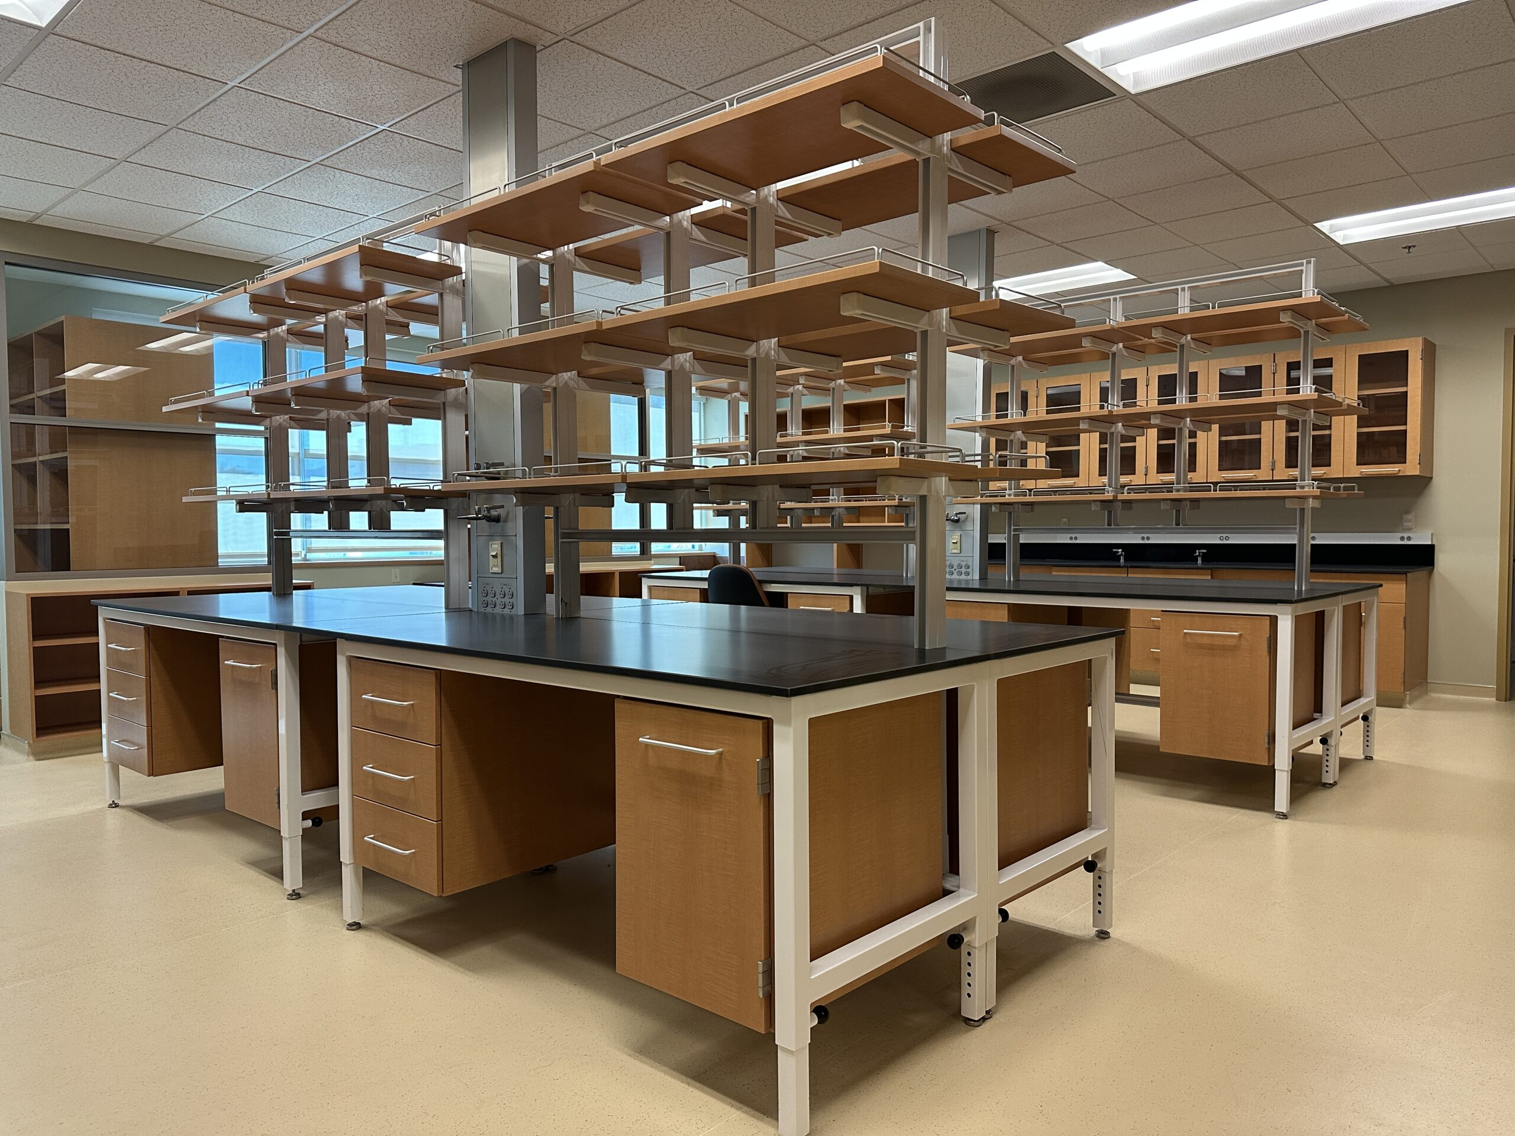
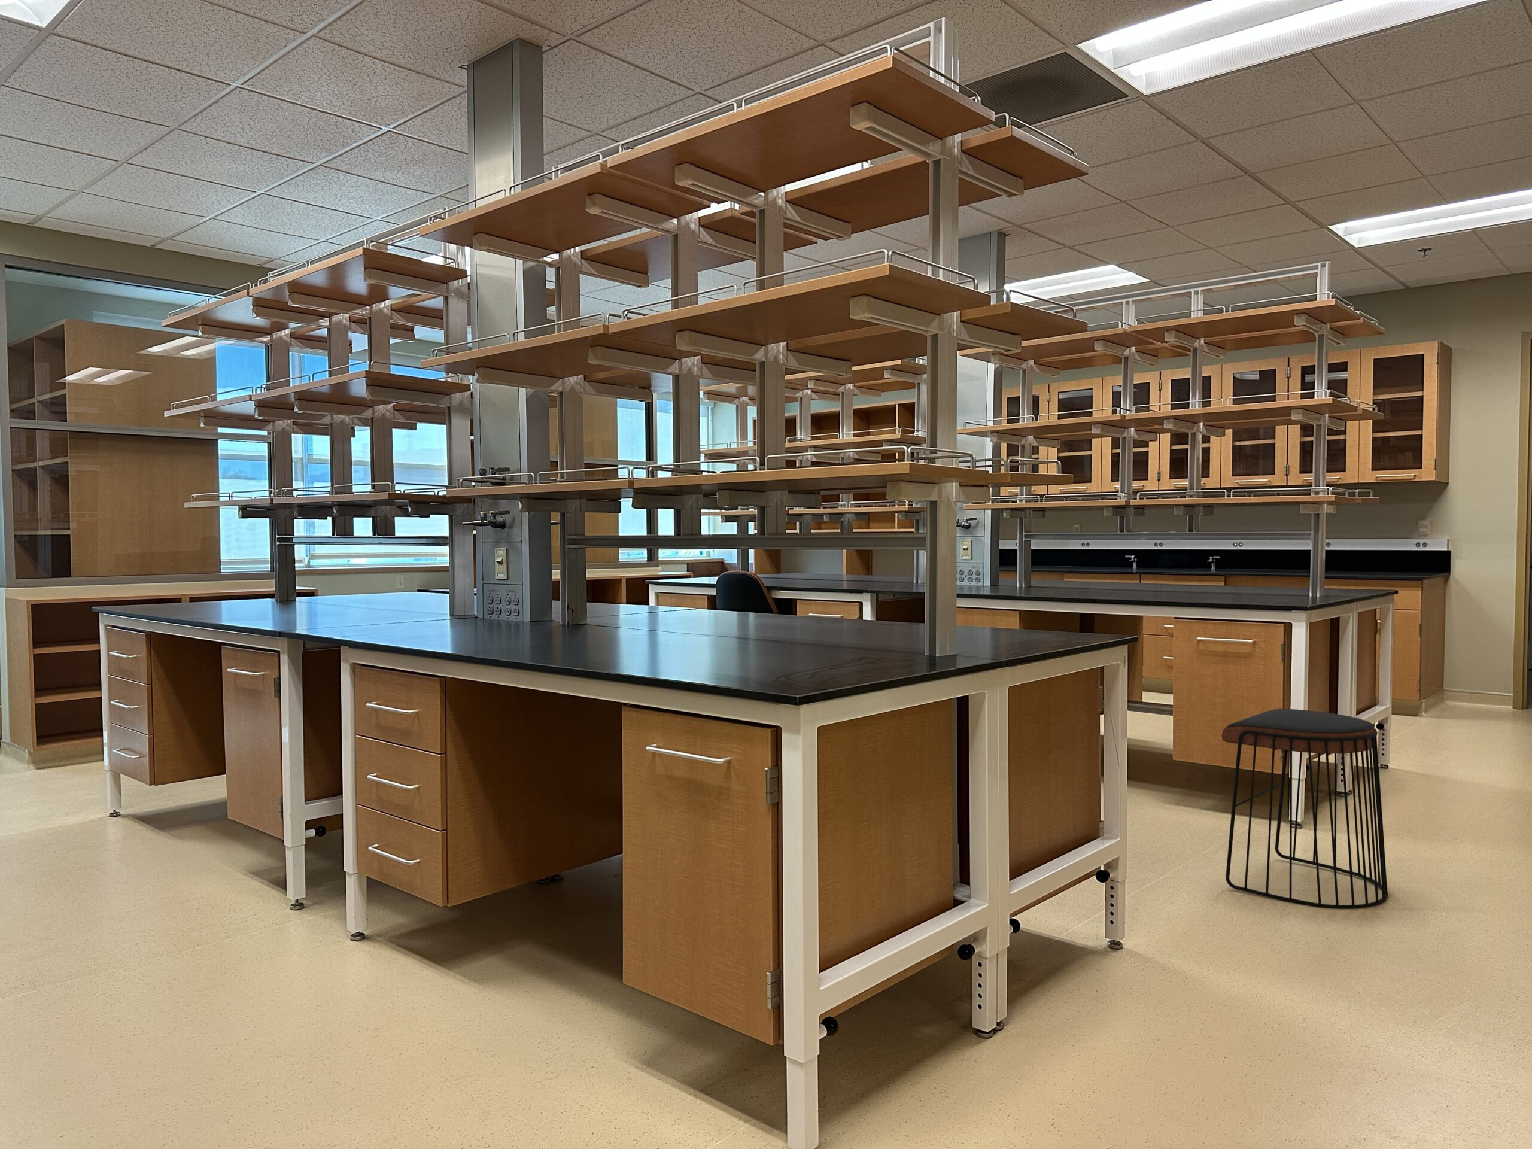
+ stool (1311, 801)
